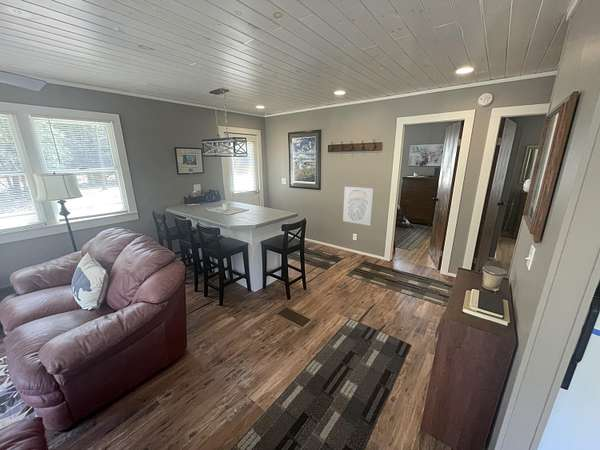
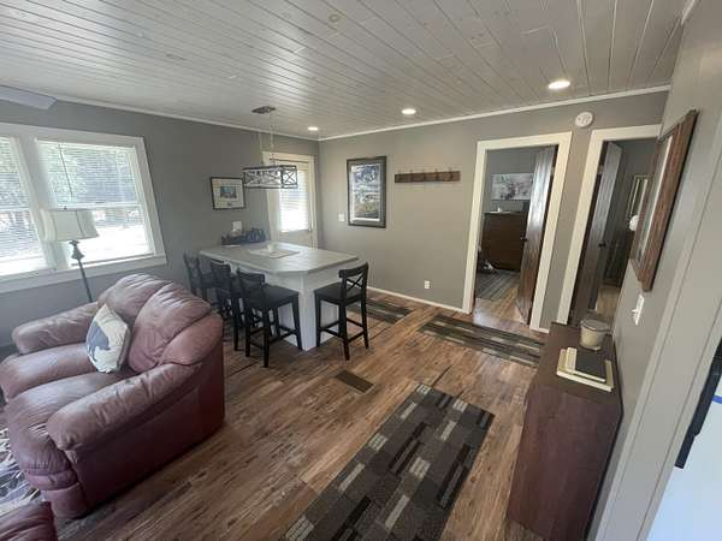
- wall art (357, 205)
